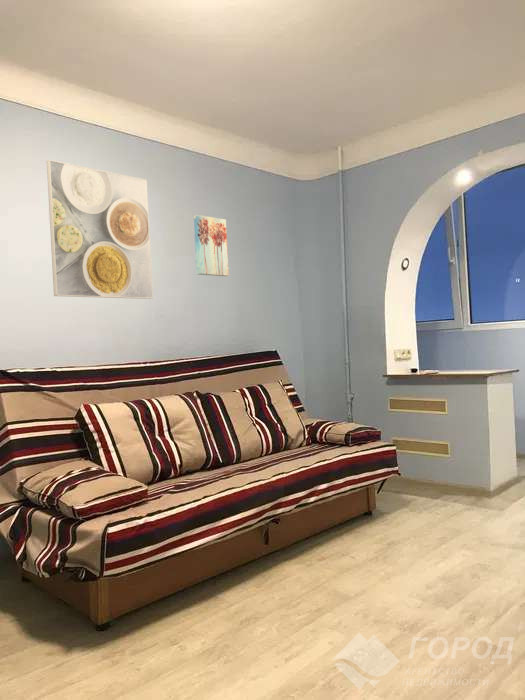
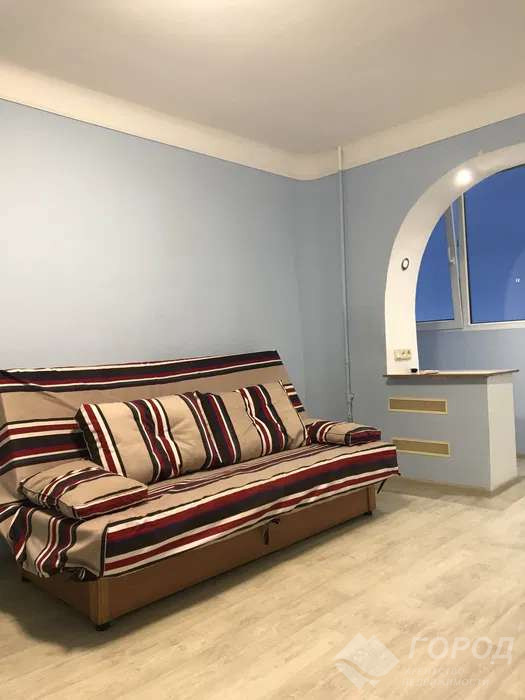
- wall art (211, 246)
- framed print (103, 234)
